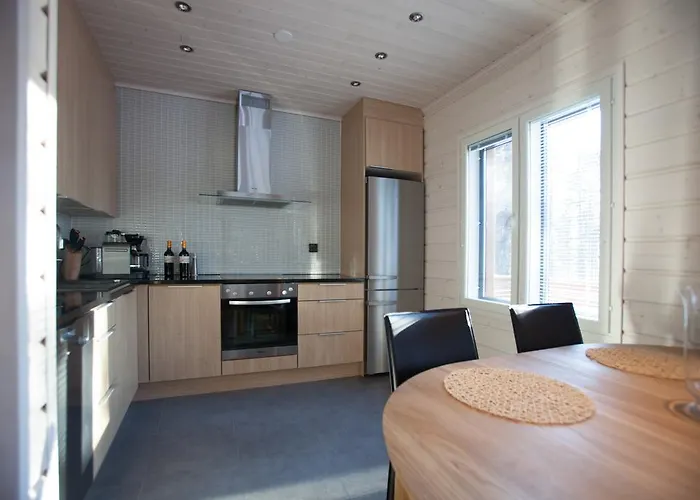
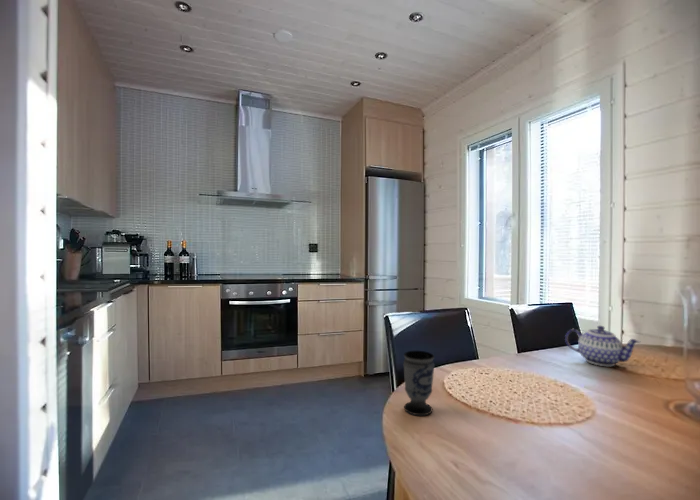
+ cup (418, 381)
+ teapot (600, 344)
